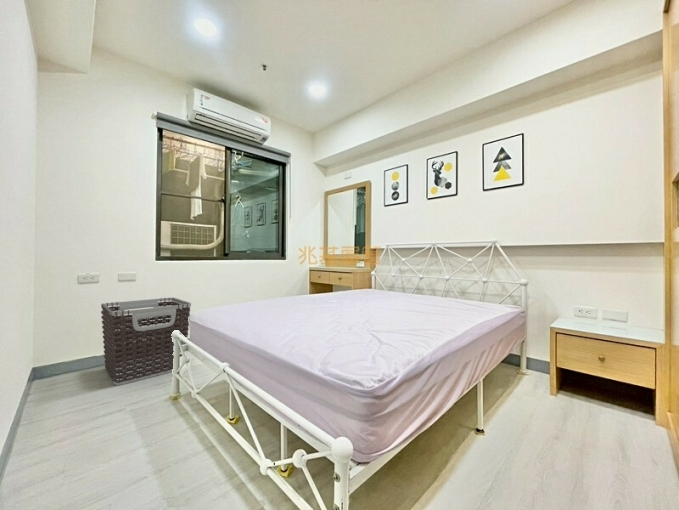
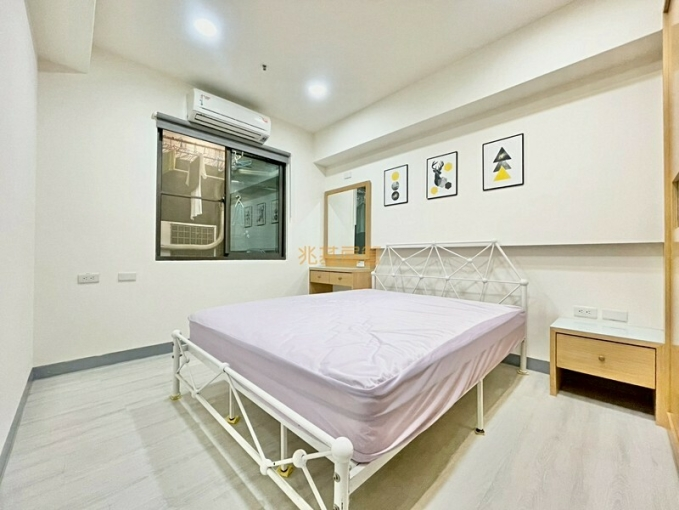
- clothes hamper (146, 335)
